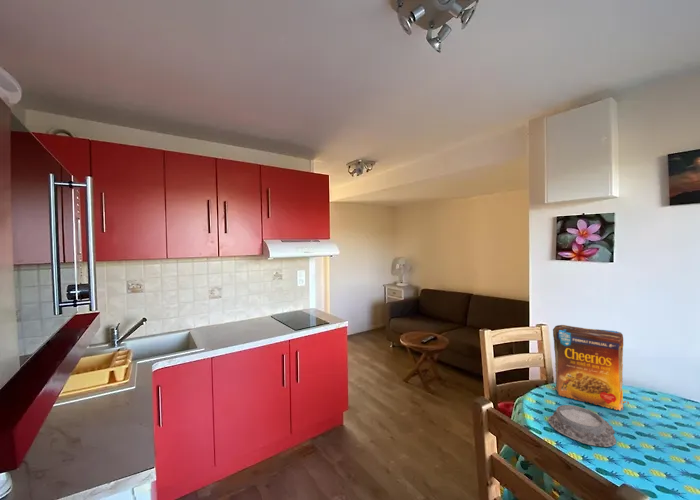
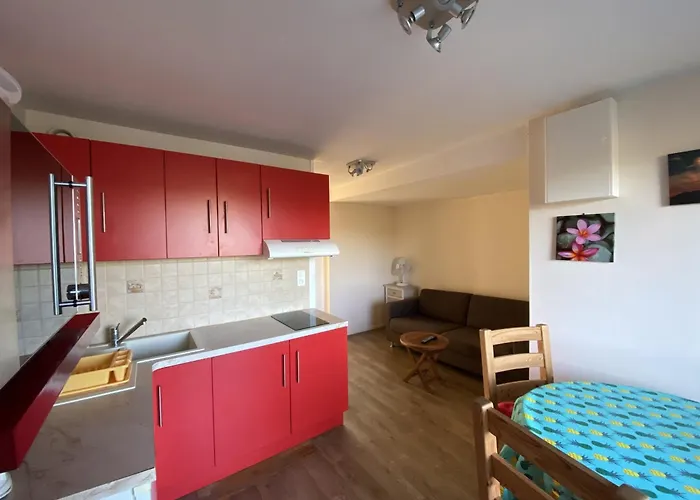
- cereal box (587, 361)
- mortar (580, 422)
